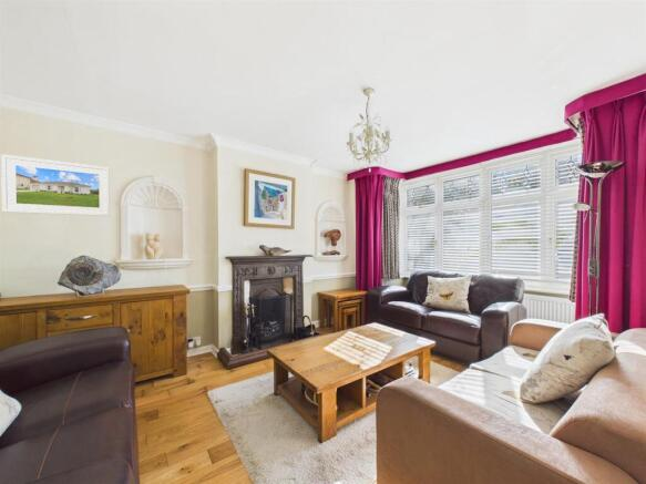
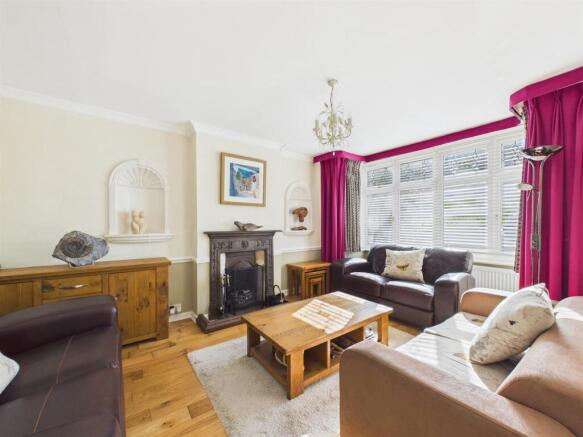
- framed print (60, 187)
